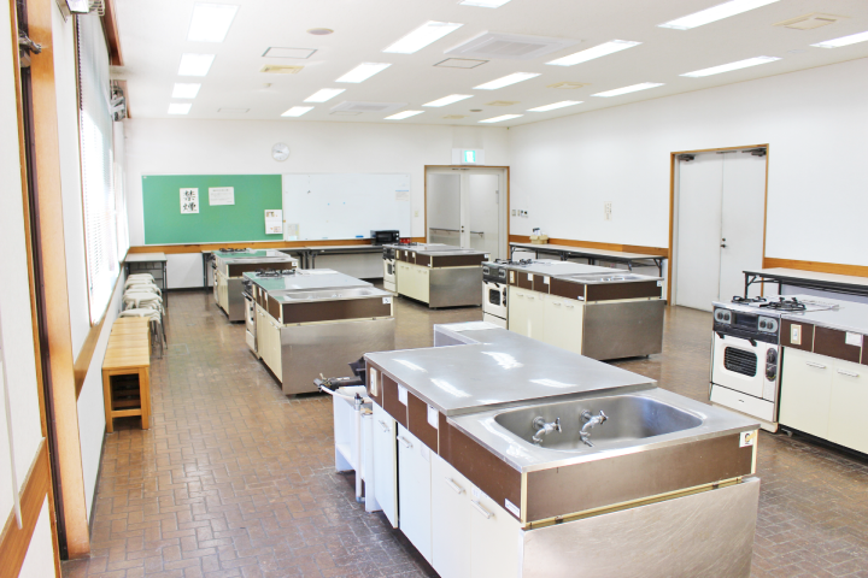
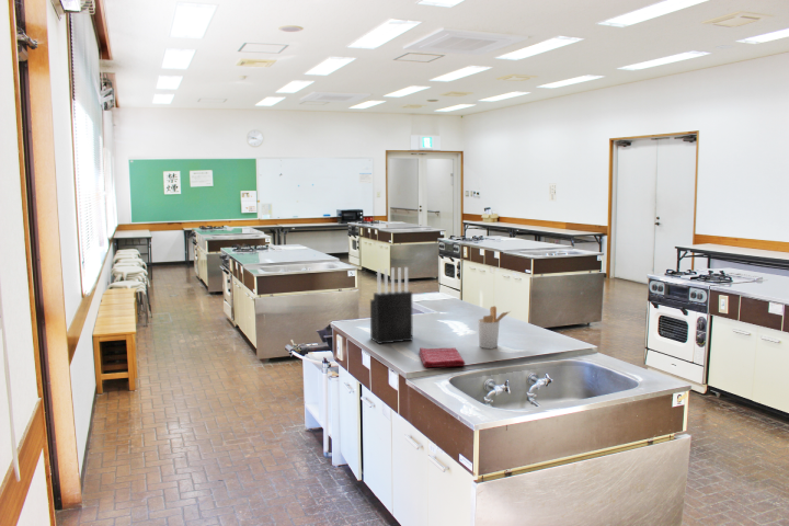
+ knife block (390, 302)
+ utensil holder (493, 328)
+ dish towel (441, 356)
